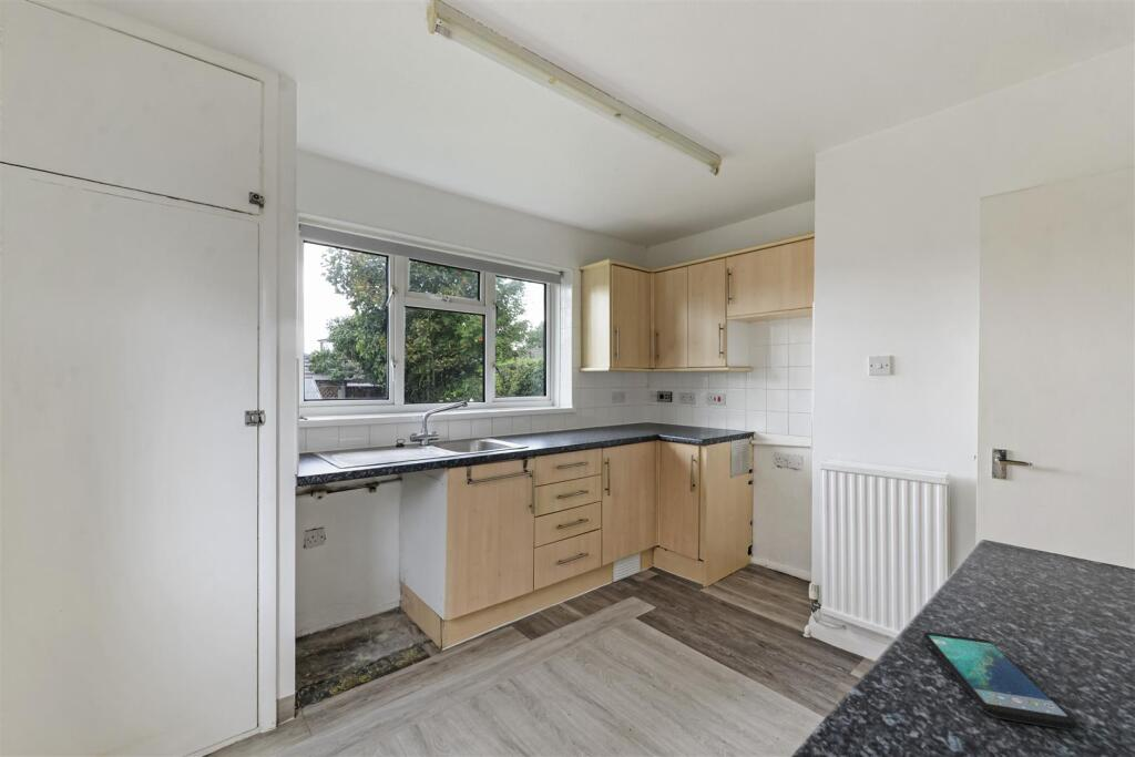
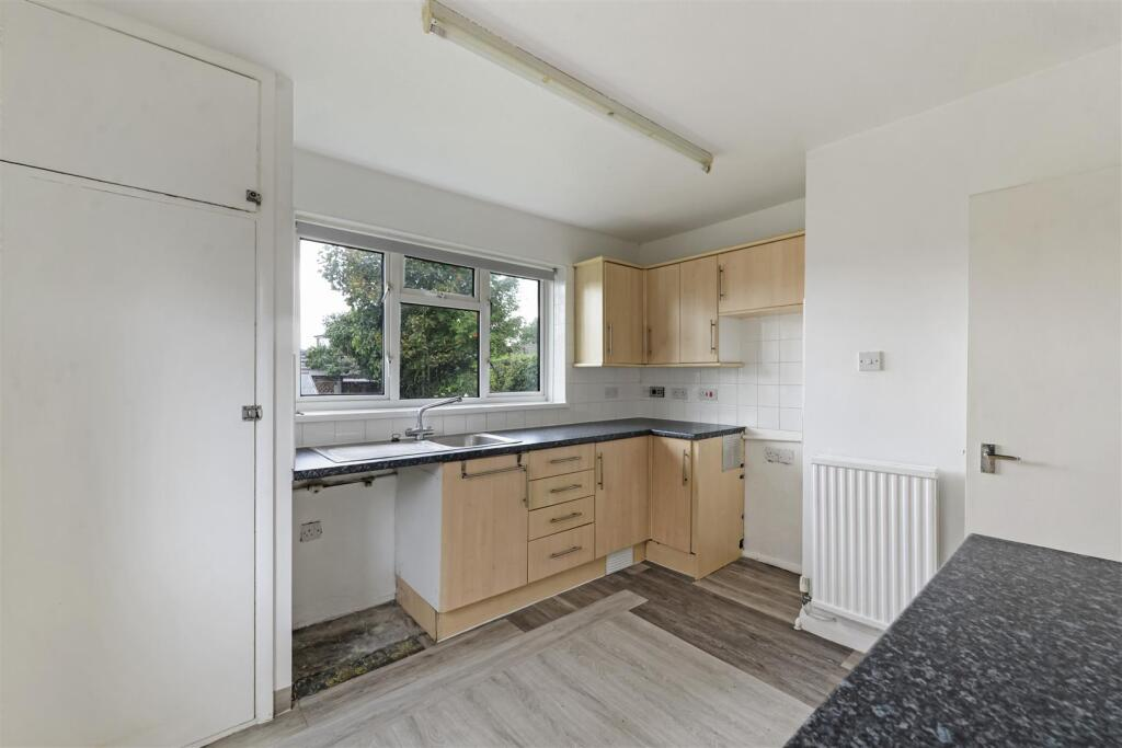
- smartphone (989, 674)
